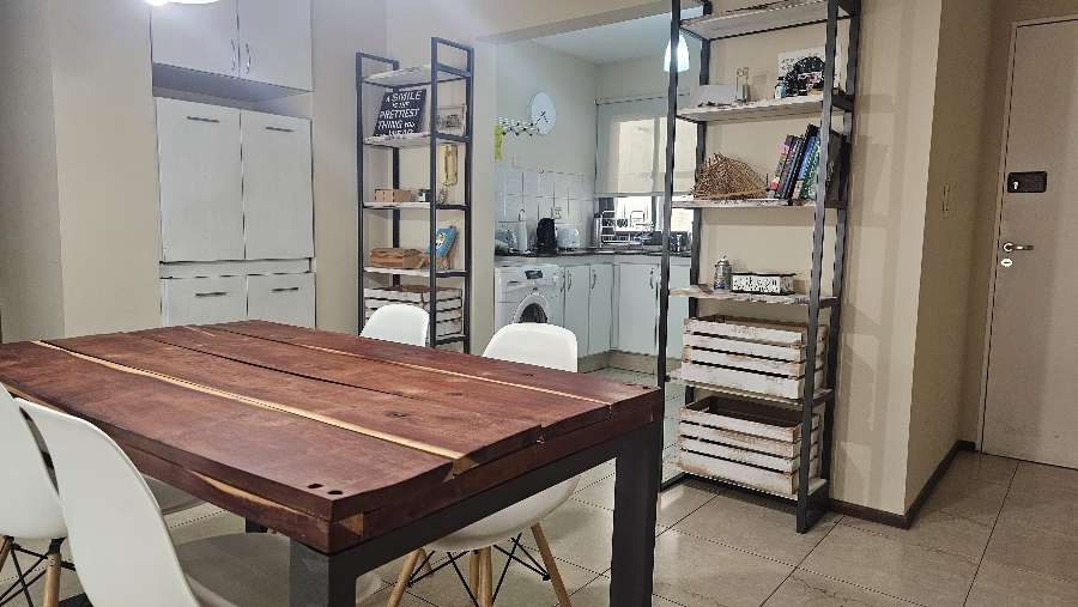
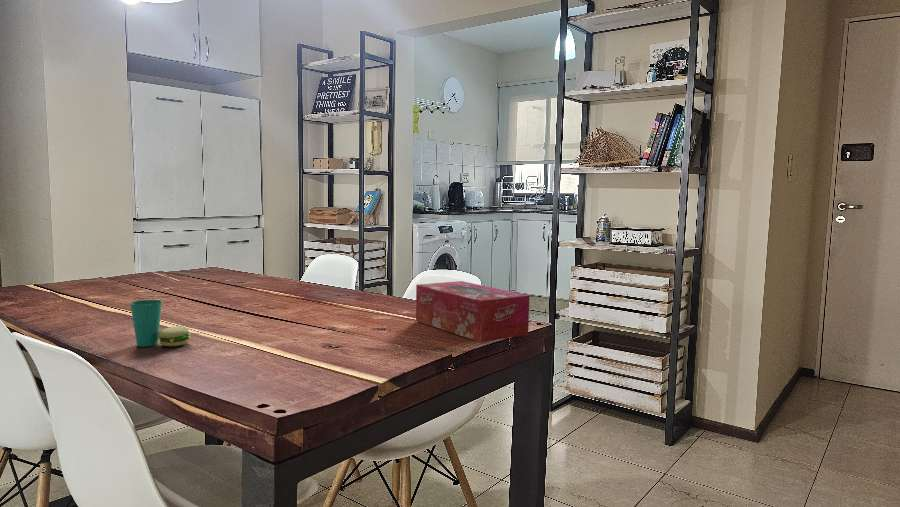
+ tissue box (469, 308)
+ cup (159, 323)
